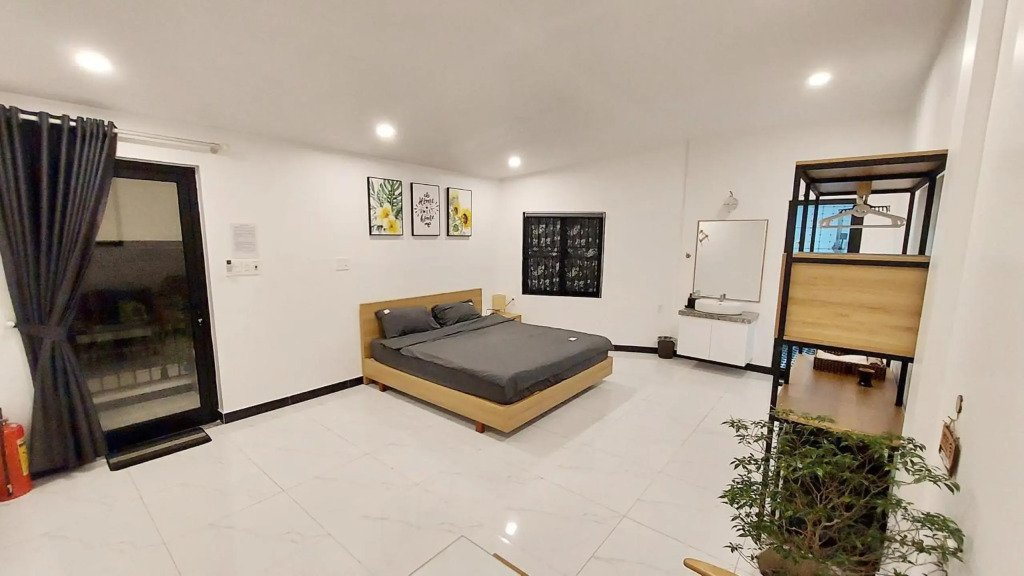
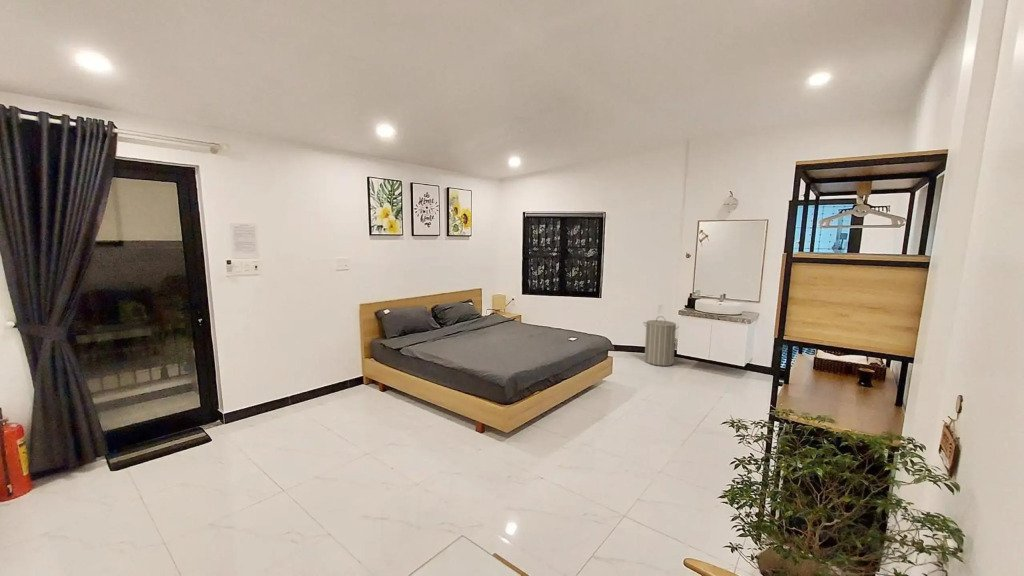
+ laundry hamper (660, 339)
